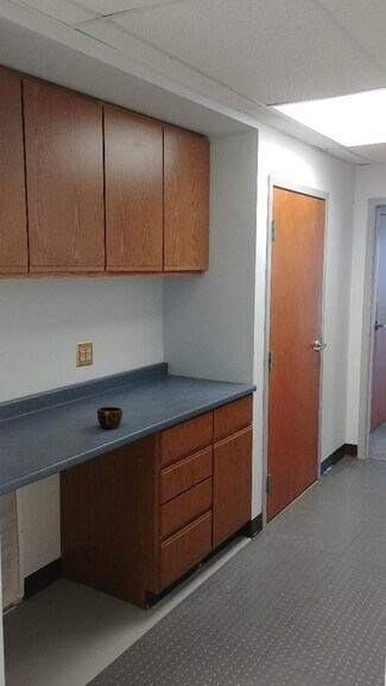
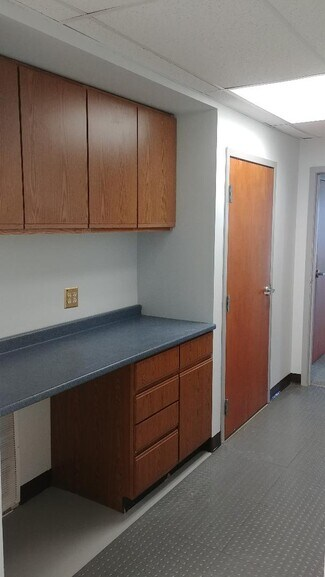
- mug (110, 417)
